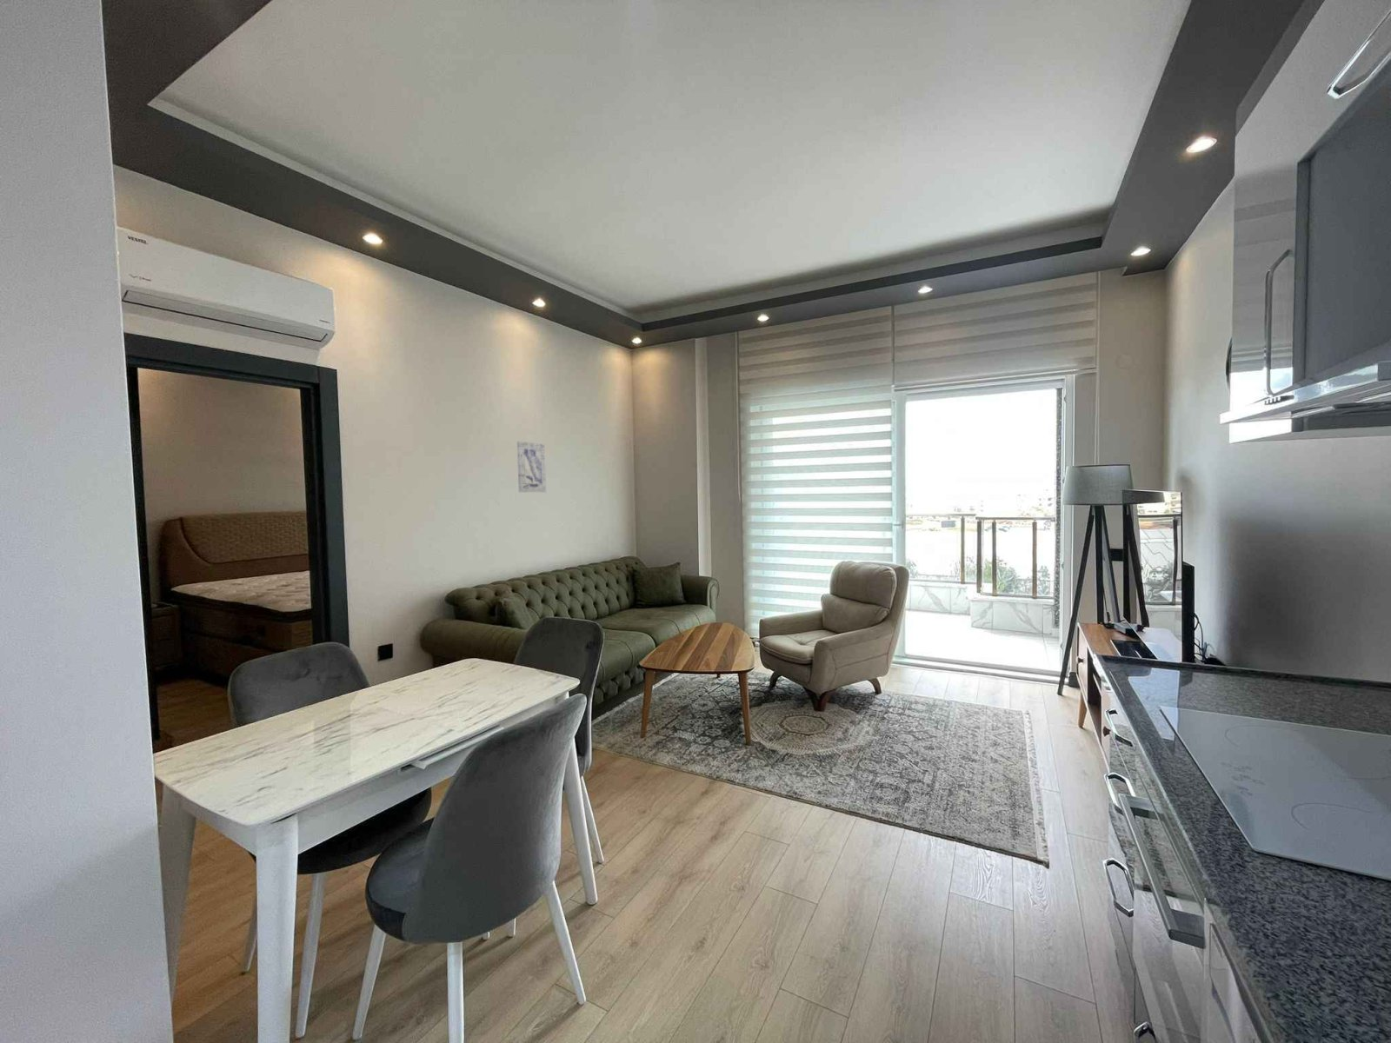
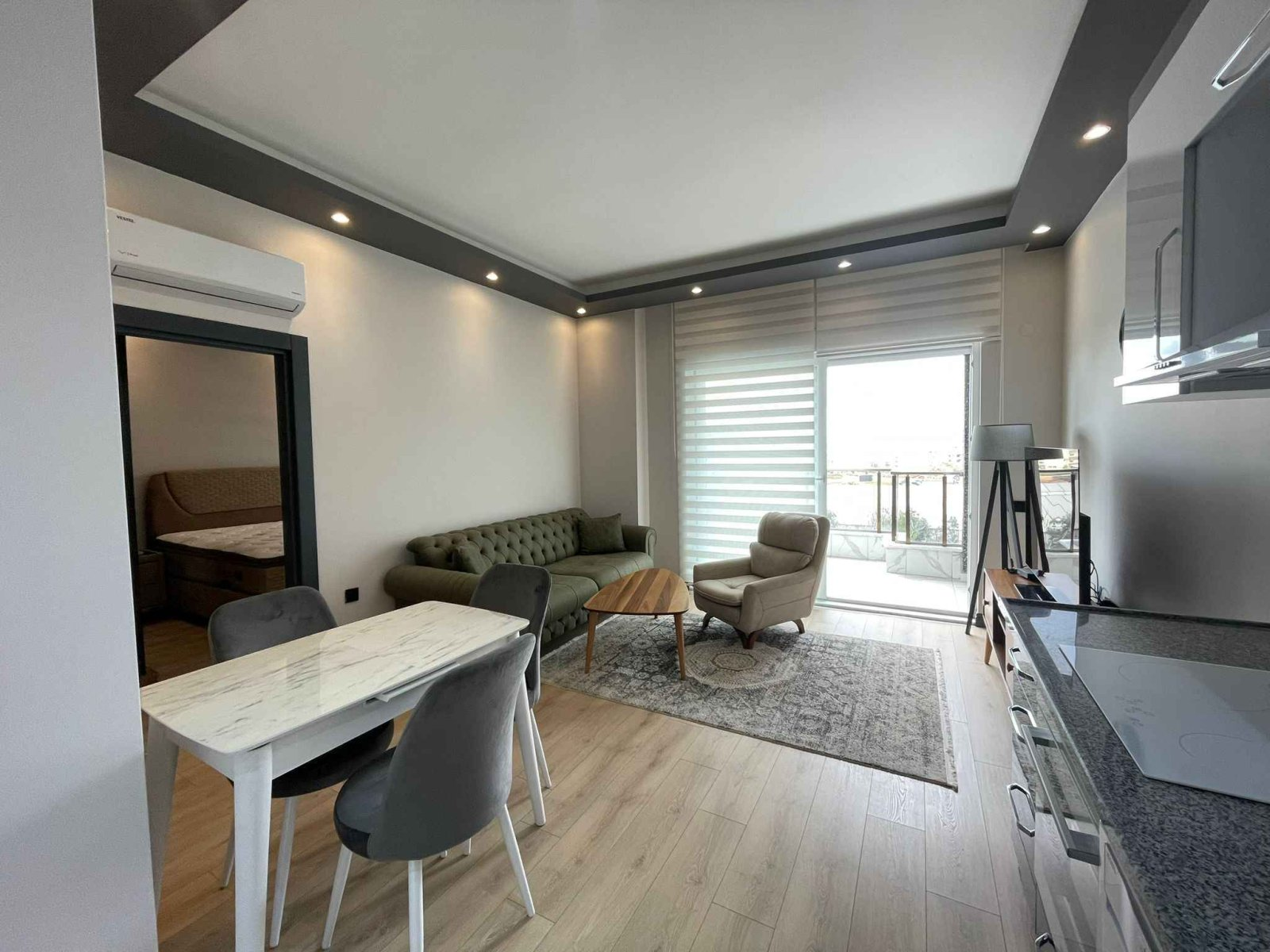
- wall art (531, 467)
